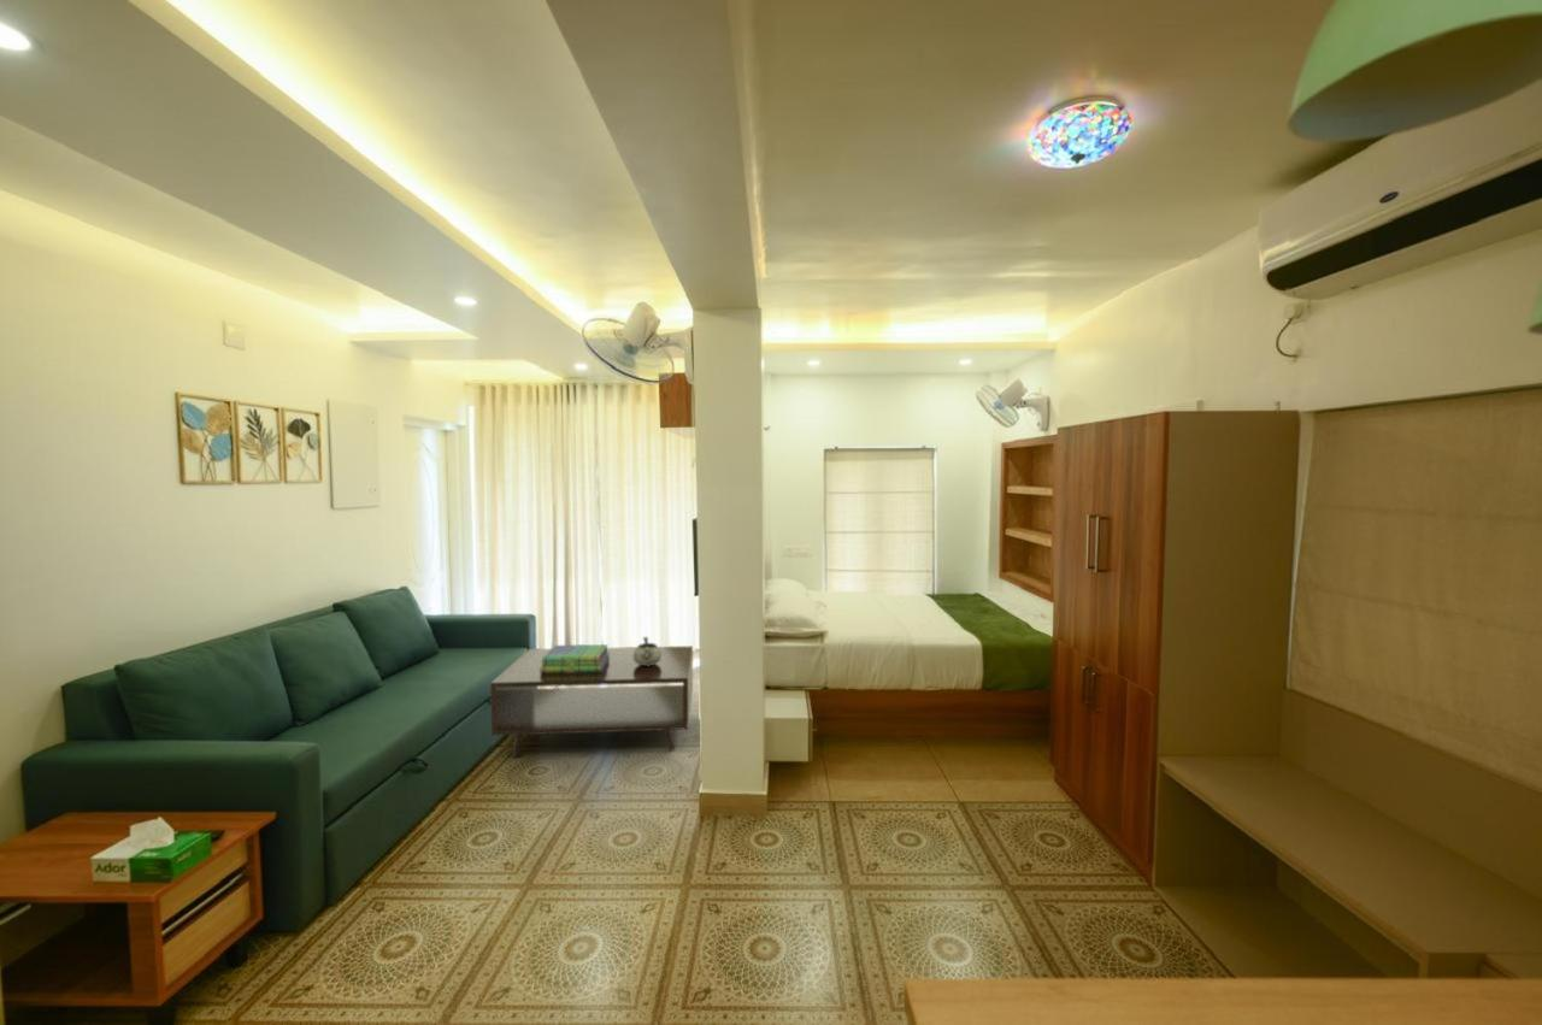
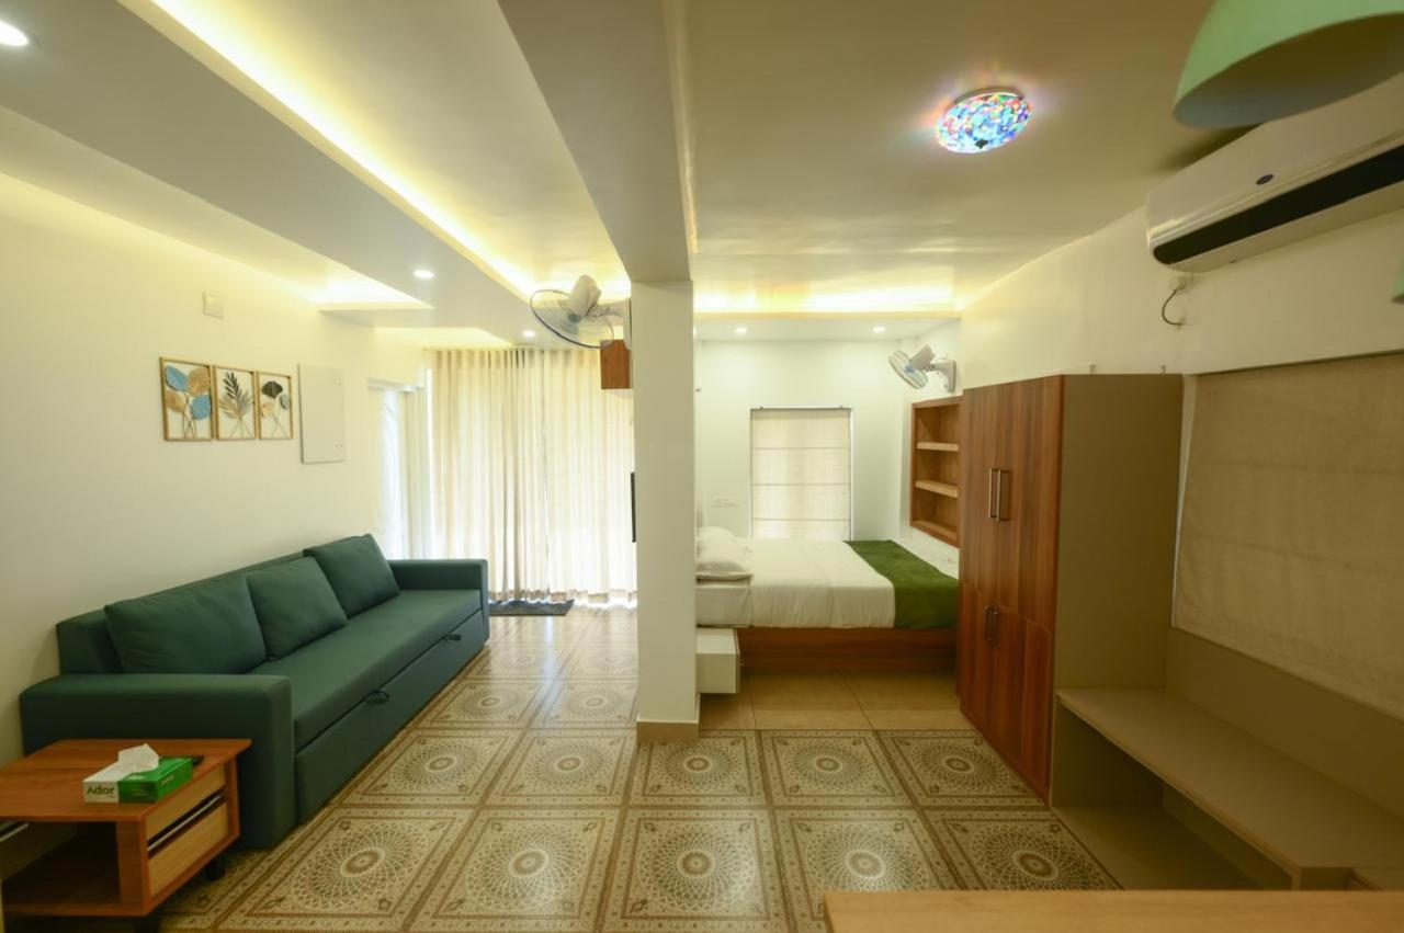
- coffee table (602, 699)
- stack of books (576, 658)
- decorative bowl (647, 652)
